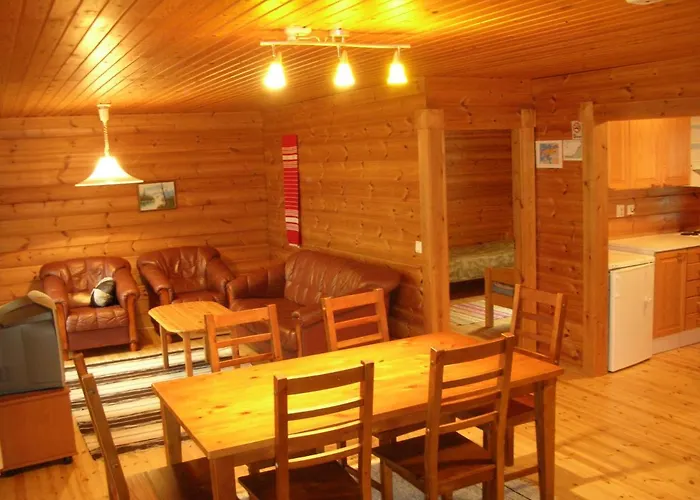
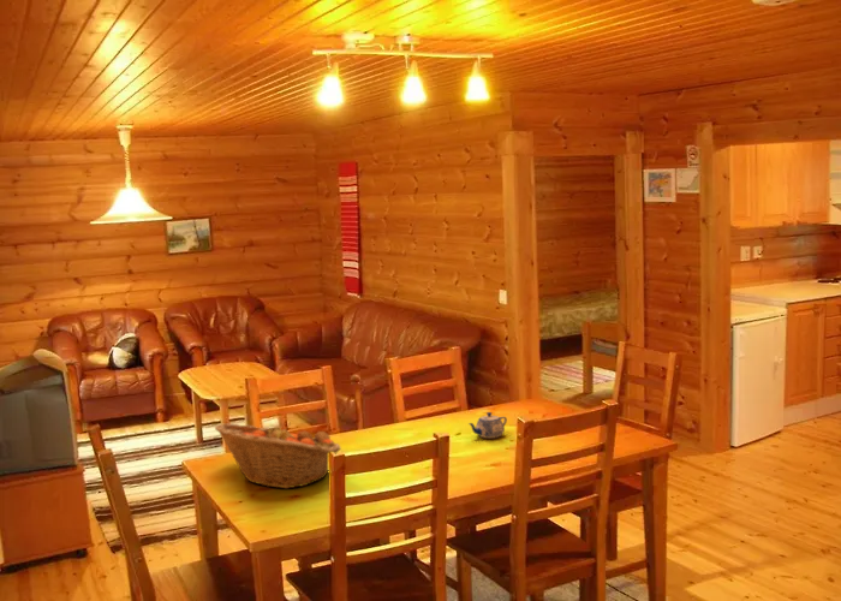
+ fruit basket (278, 447)
+ teapot (488, 424)
